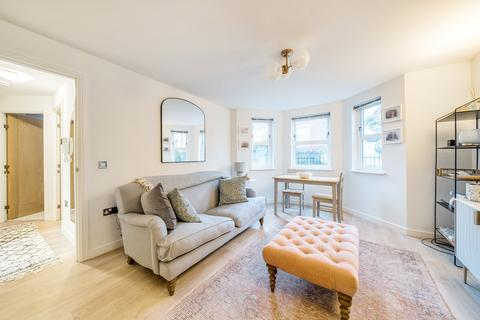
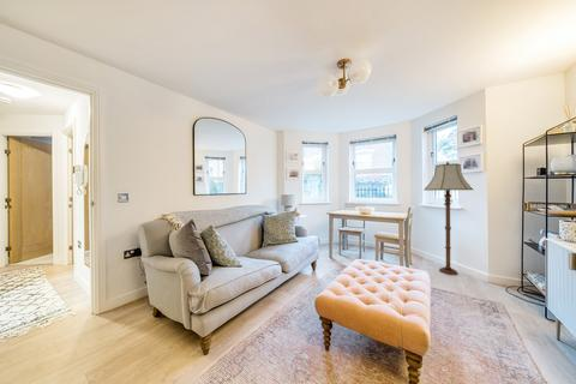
+ floor lamp (448, 216)
